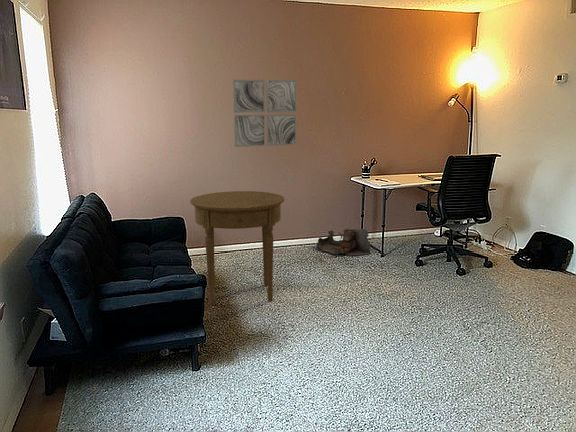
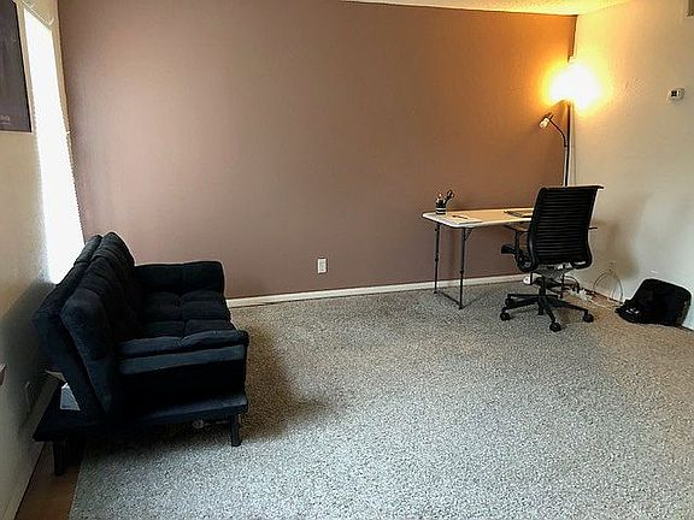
- bag (343, 238)
- wall art (266, 114)
- side table (239, 228)
